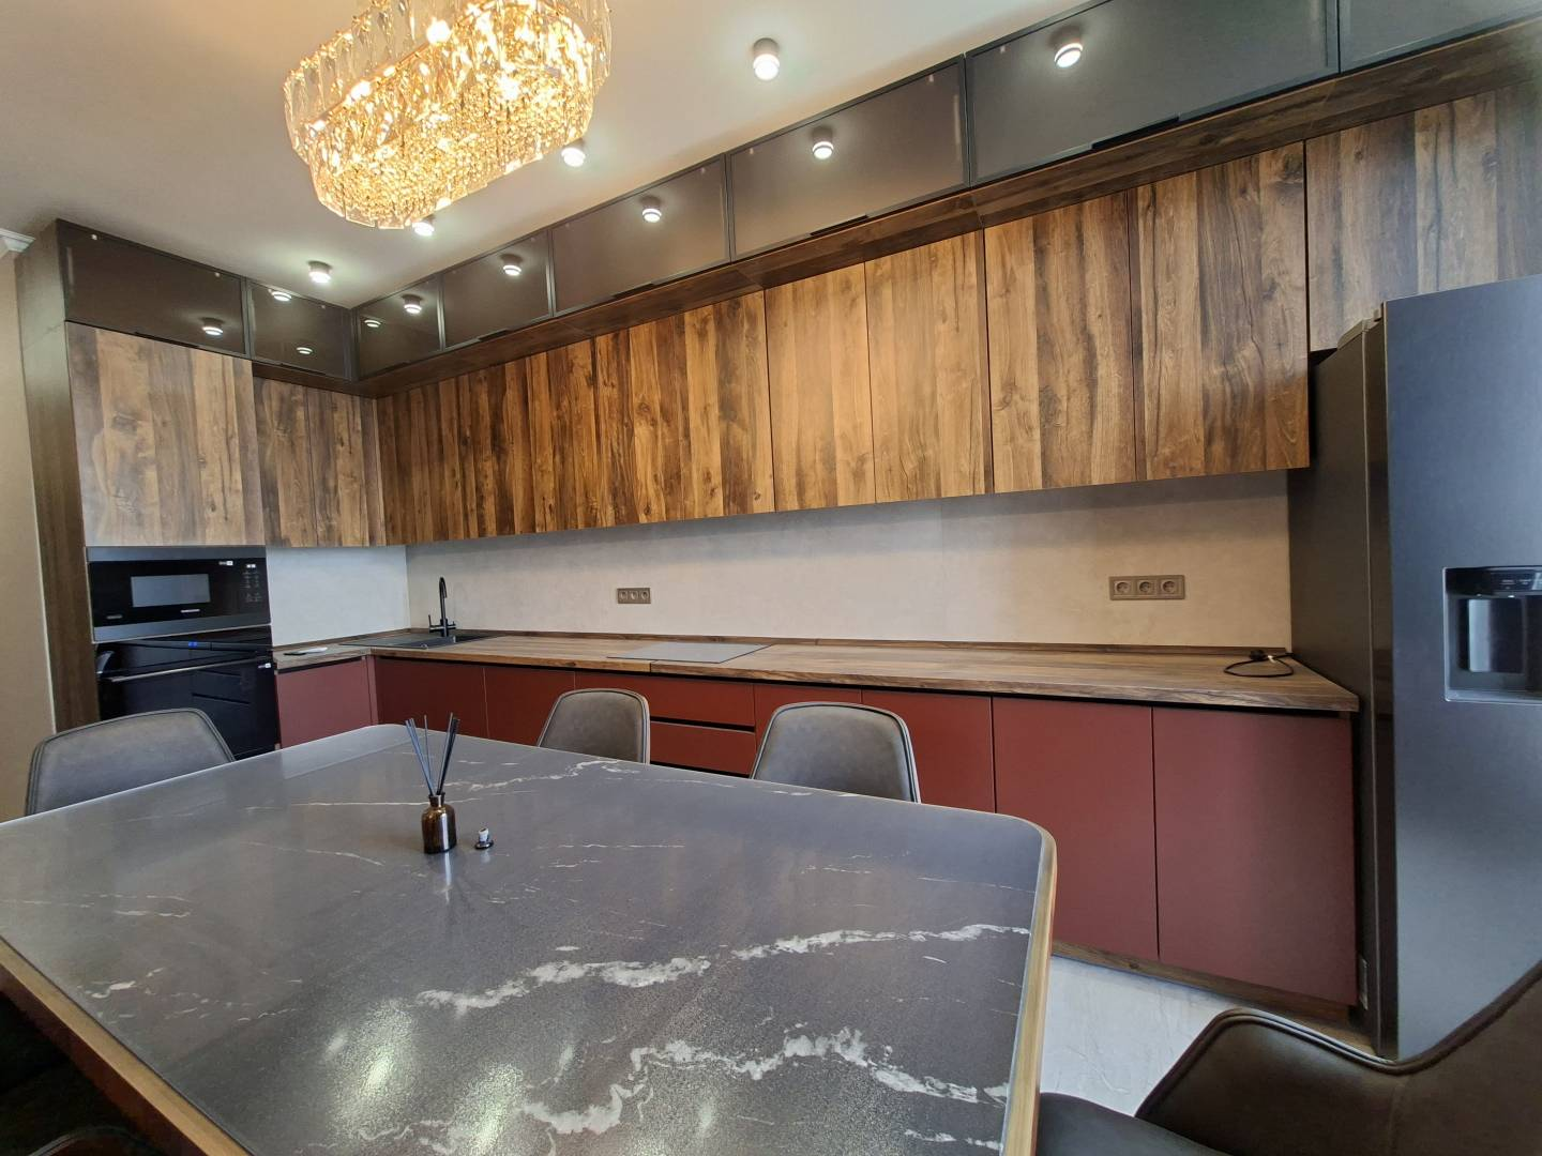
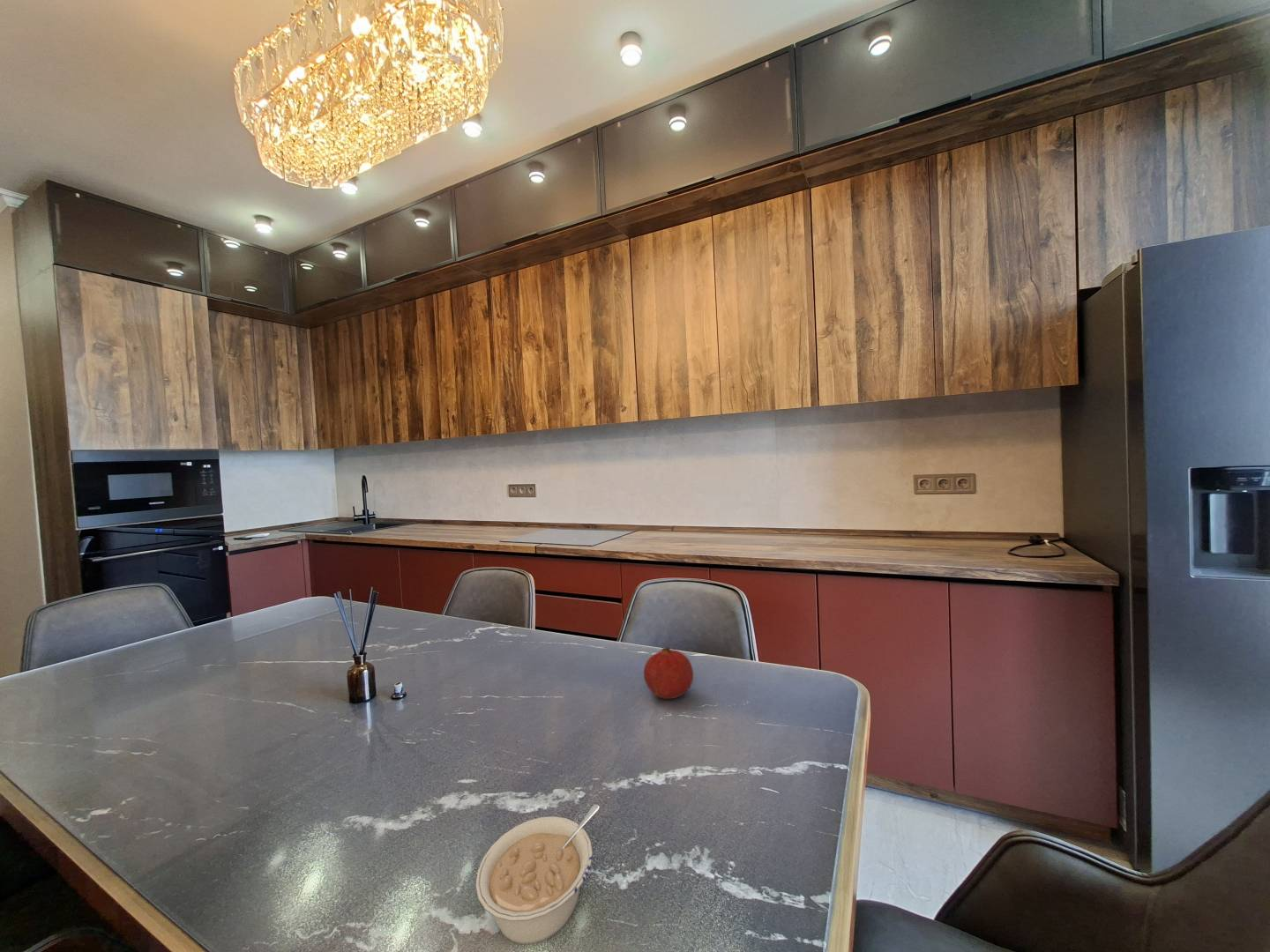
+ fruit (669, 672)
+ legume (538, 874)
